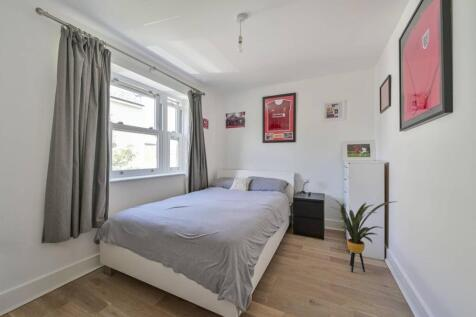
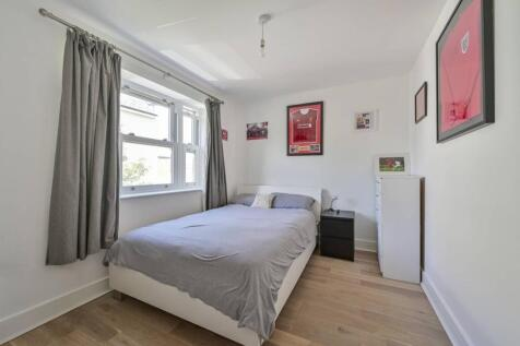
- house plant (359, 235)
